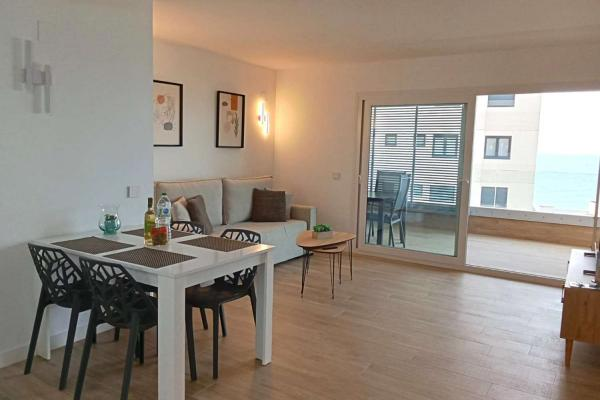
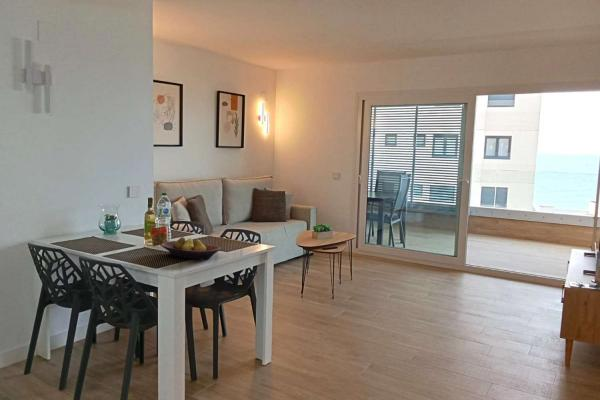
+ fruit bowl (190, 247)
